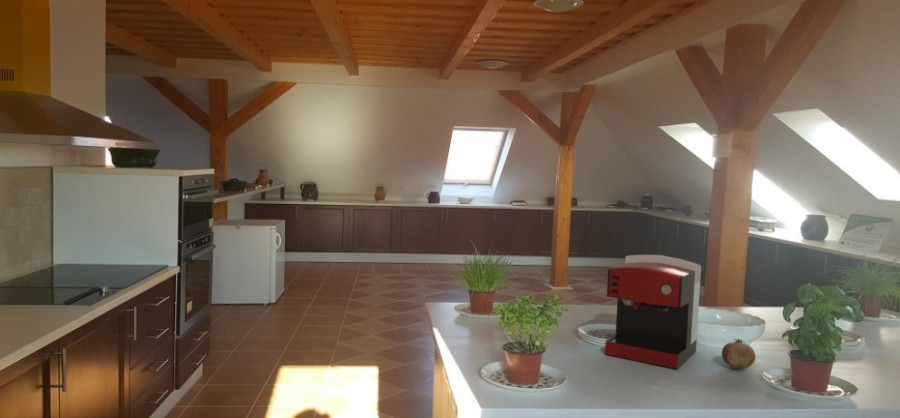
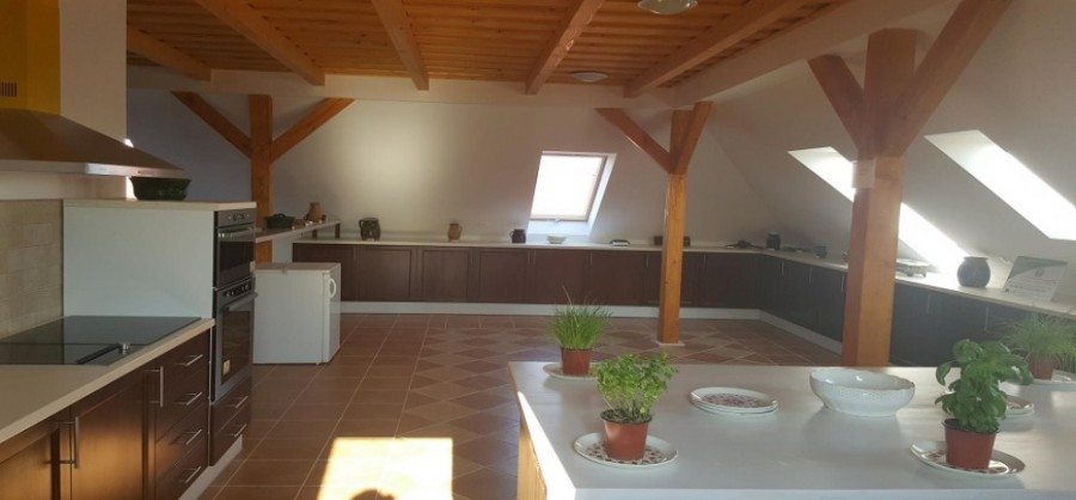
- coffee maker (650, 306)
- fruit (738, 353)
